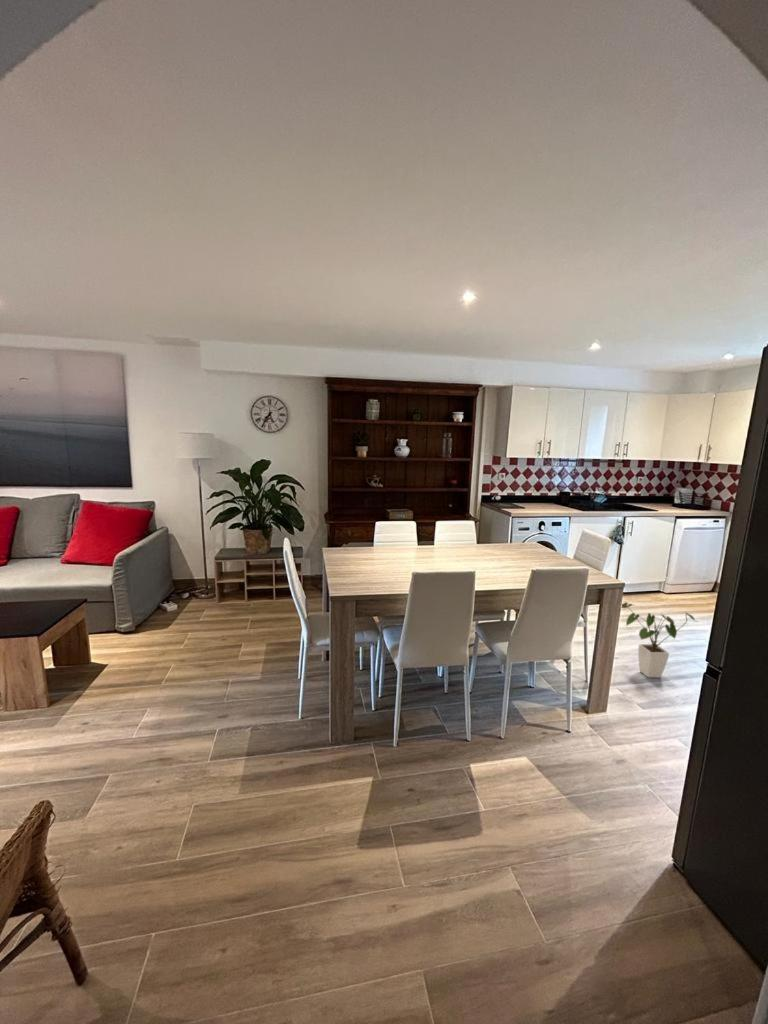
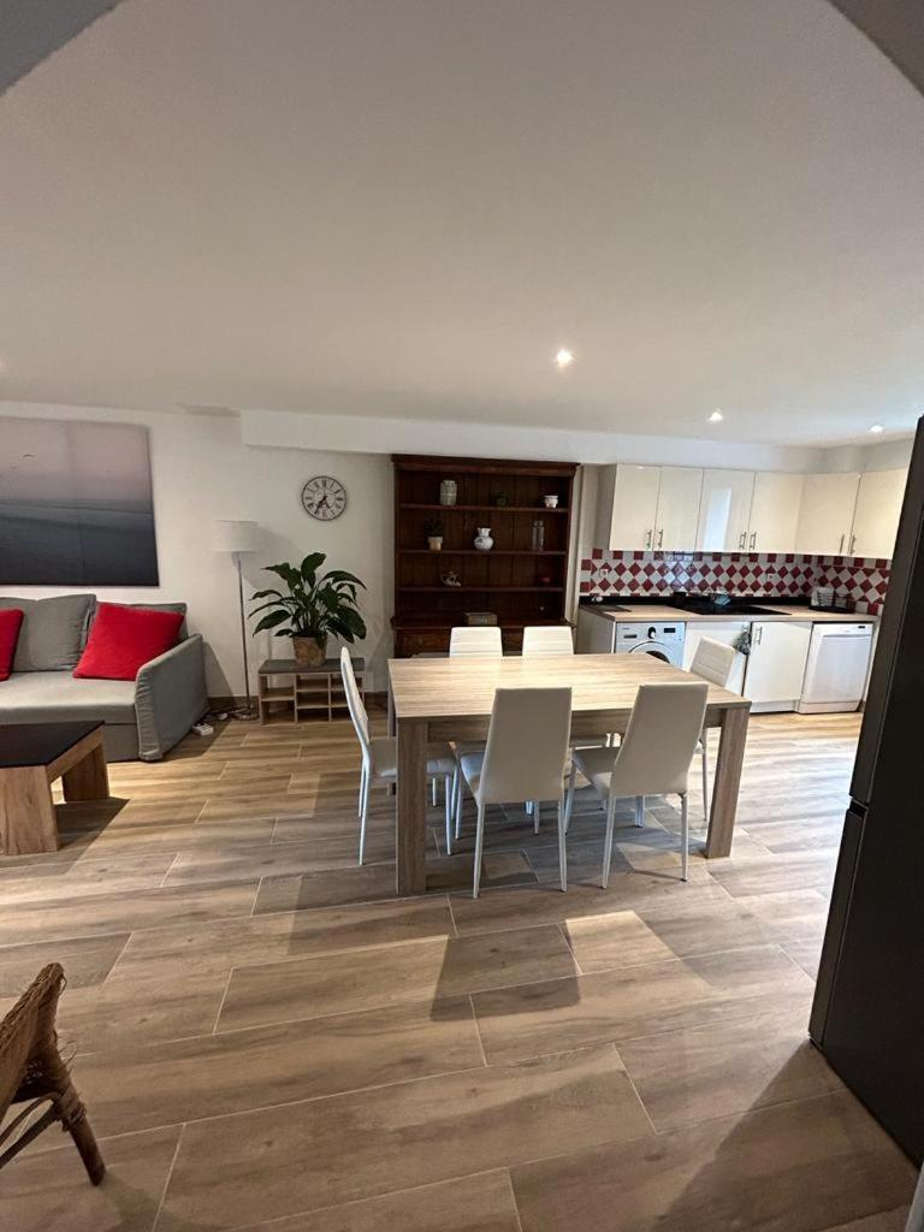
- house plant (650, 639)
